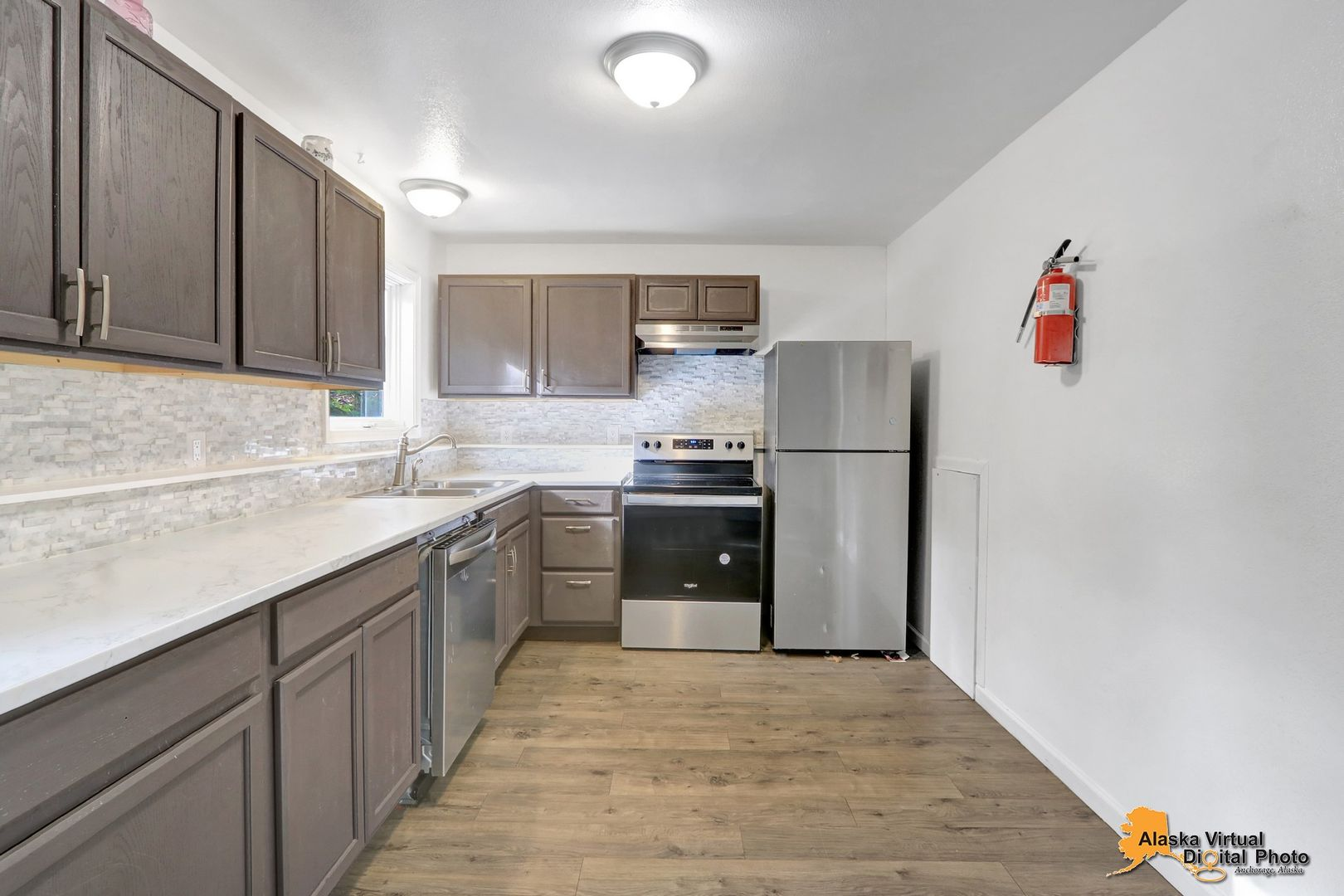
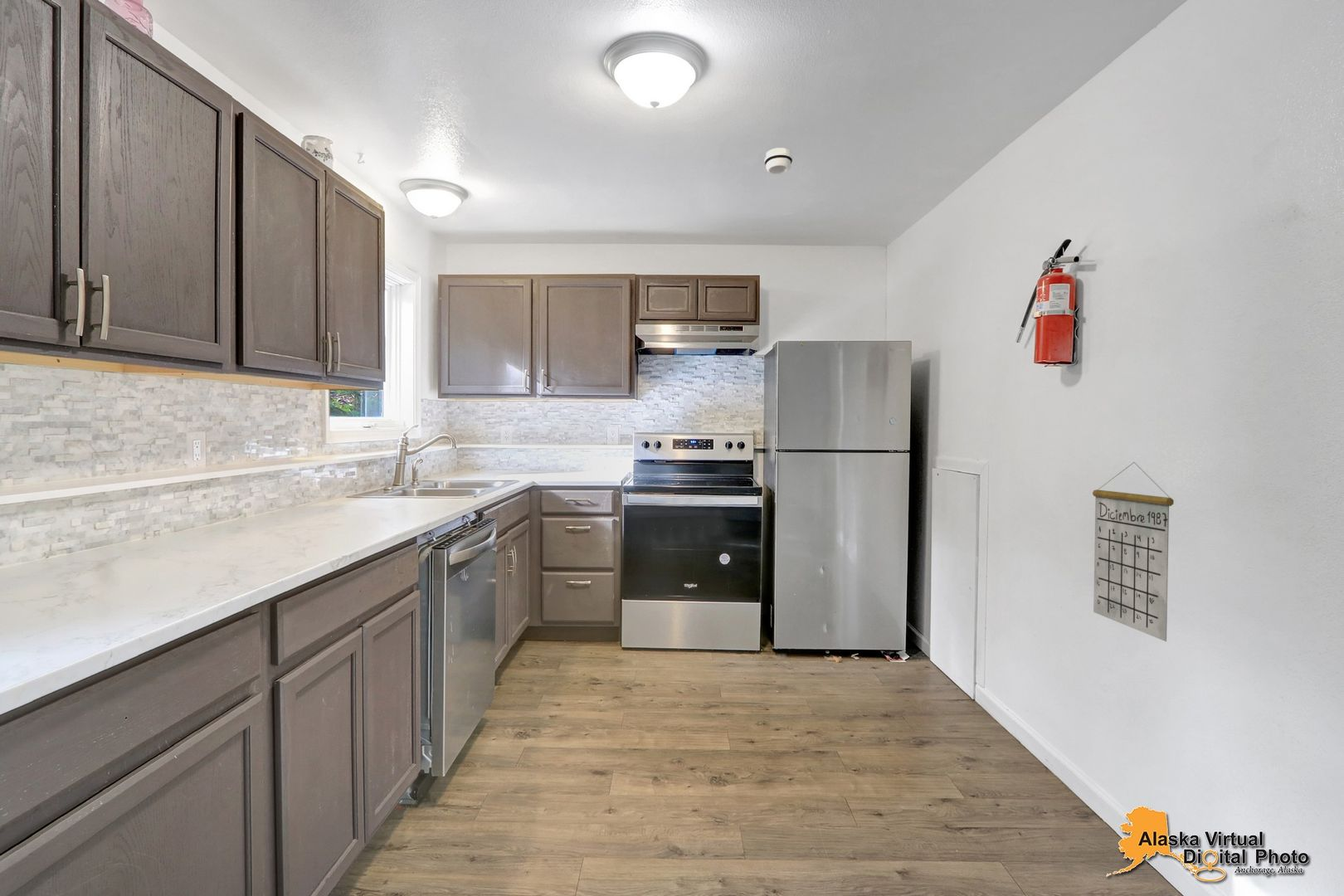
+ smoke detector (778, 162)
+ calendar (1129, 543)
